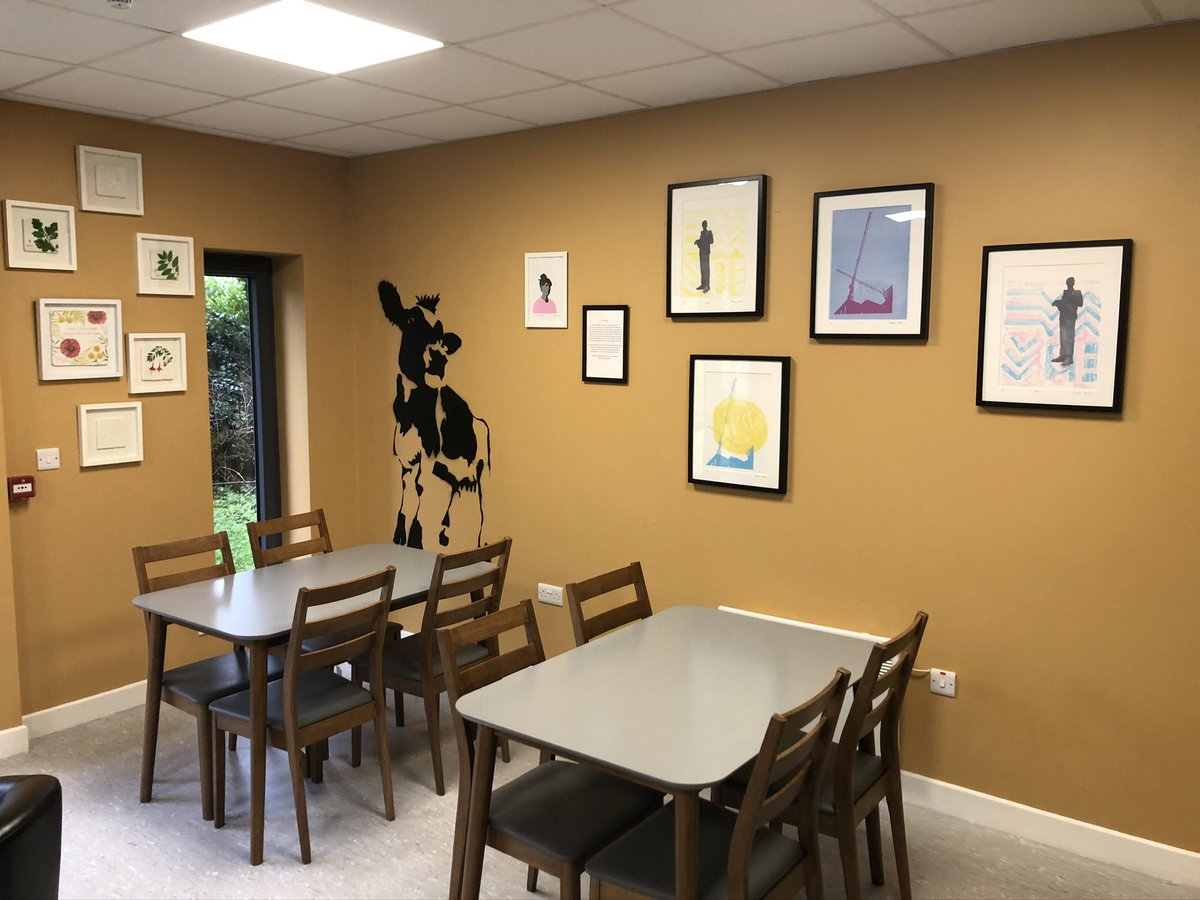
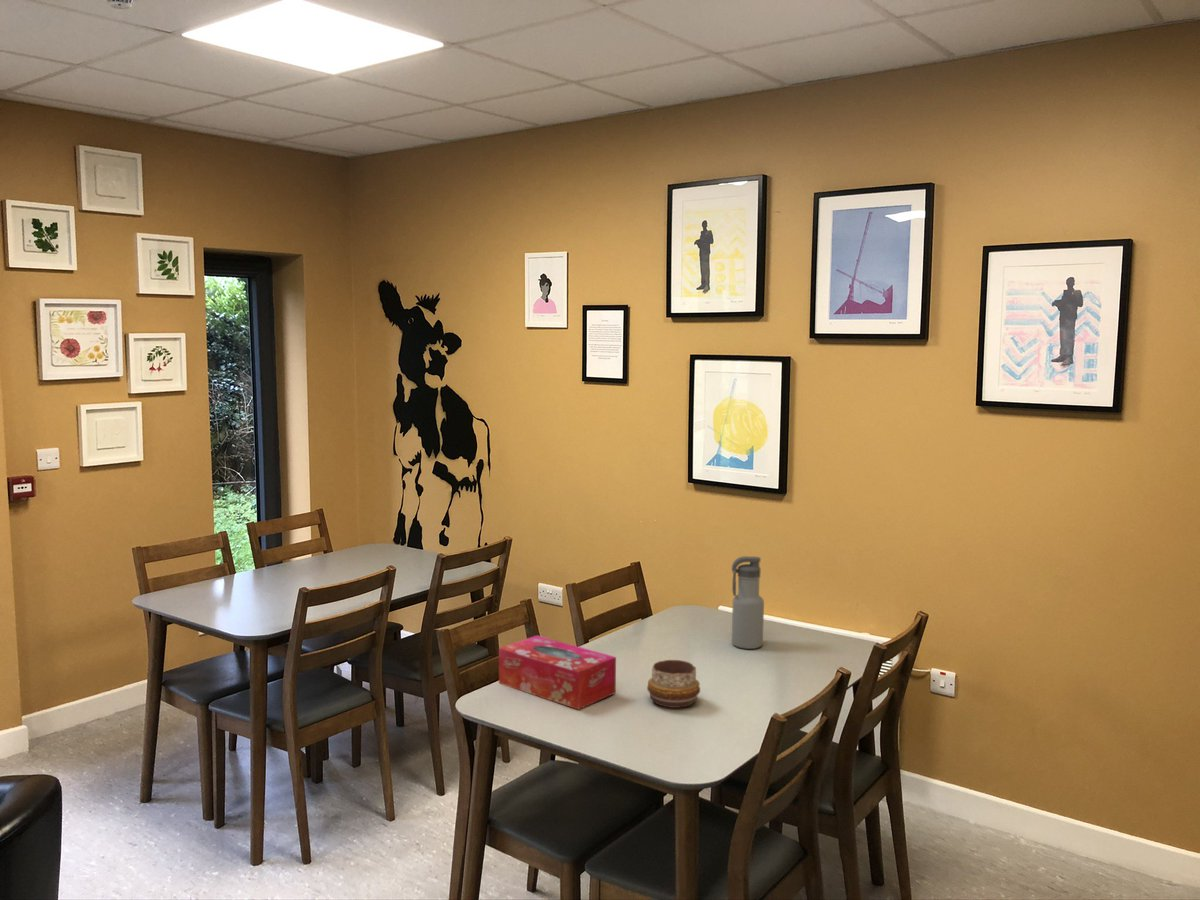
+ tissue box (556, 670)
+ water bottle (747, 601)
+ decorative bowl (673, 684)
